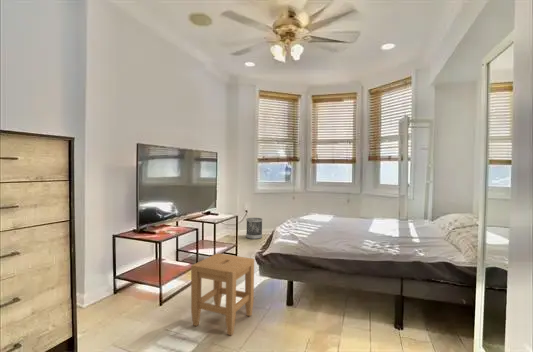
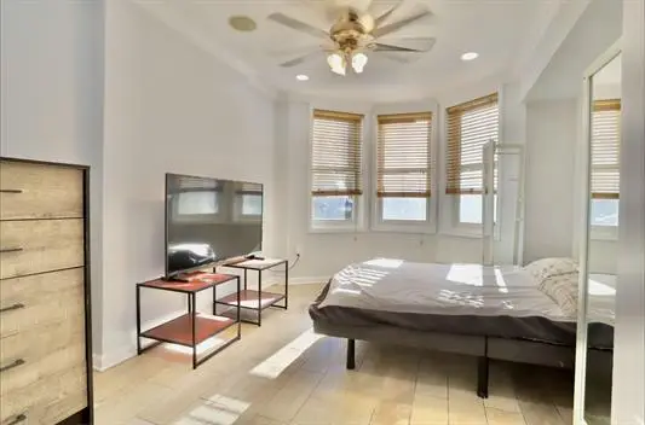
- stool (223, 290)
- wastebasket (254, 228)
